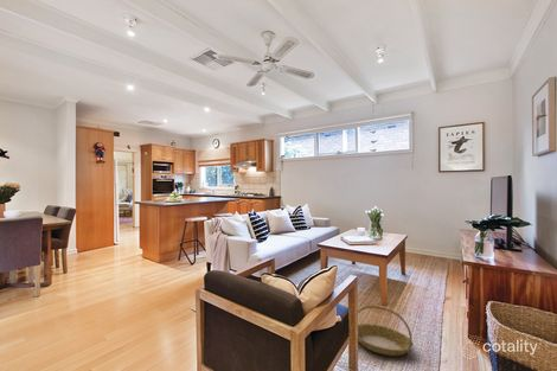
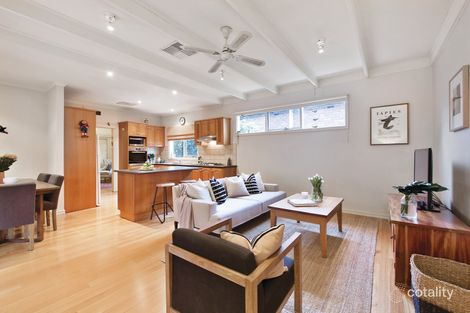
- basket (380, 326)
